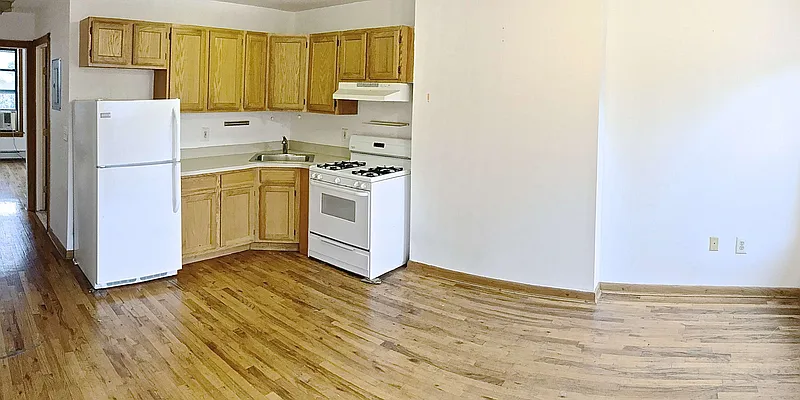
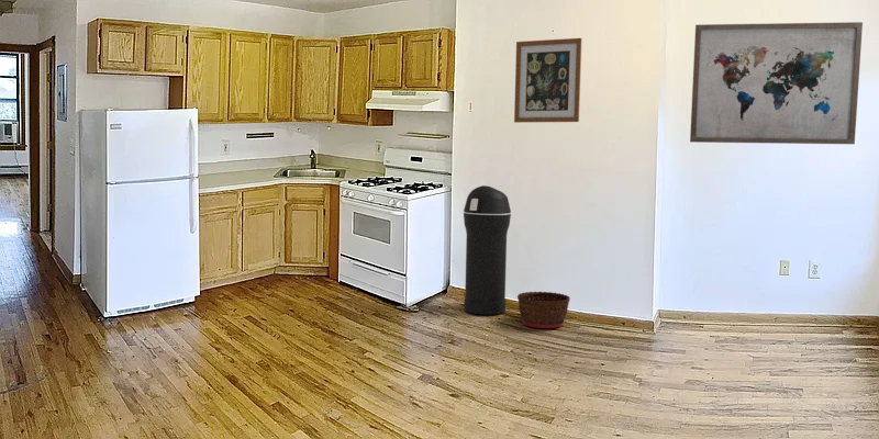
+ basket (543, 309)
+ trash can (485, 248)
+ wall art (774, 83)
+ wall art (547, 81)
